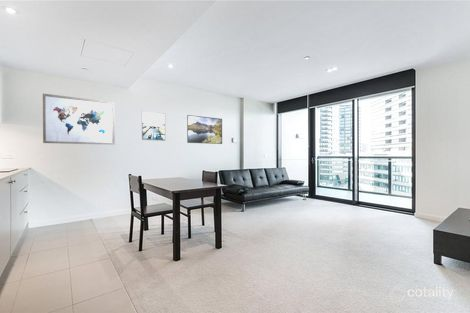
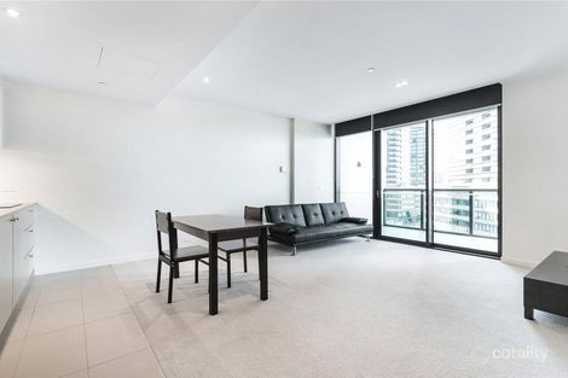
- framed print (153, 126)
- wall art (81, 121)
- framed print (205, 130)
